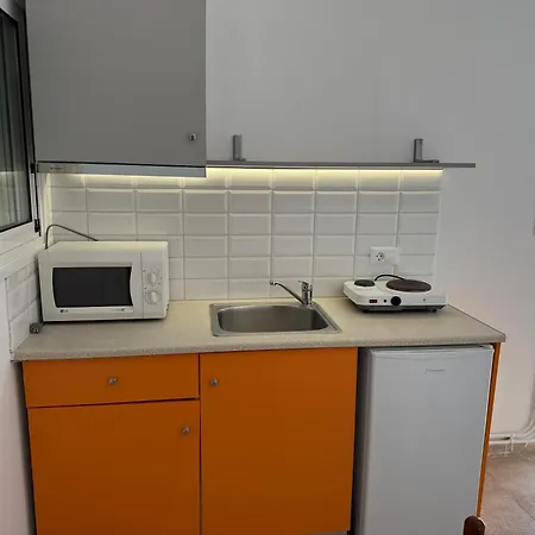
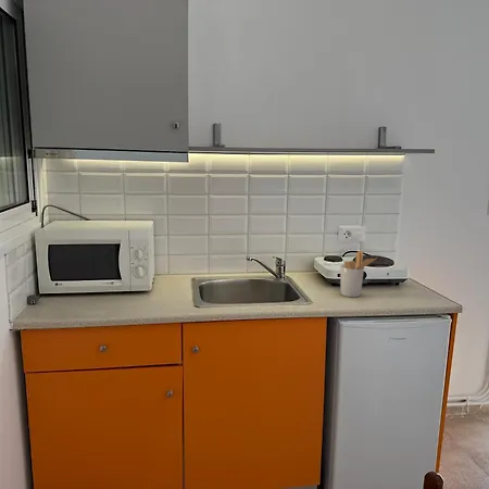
+ utensil holder (356, 274)
